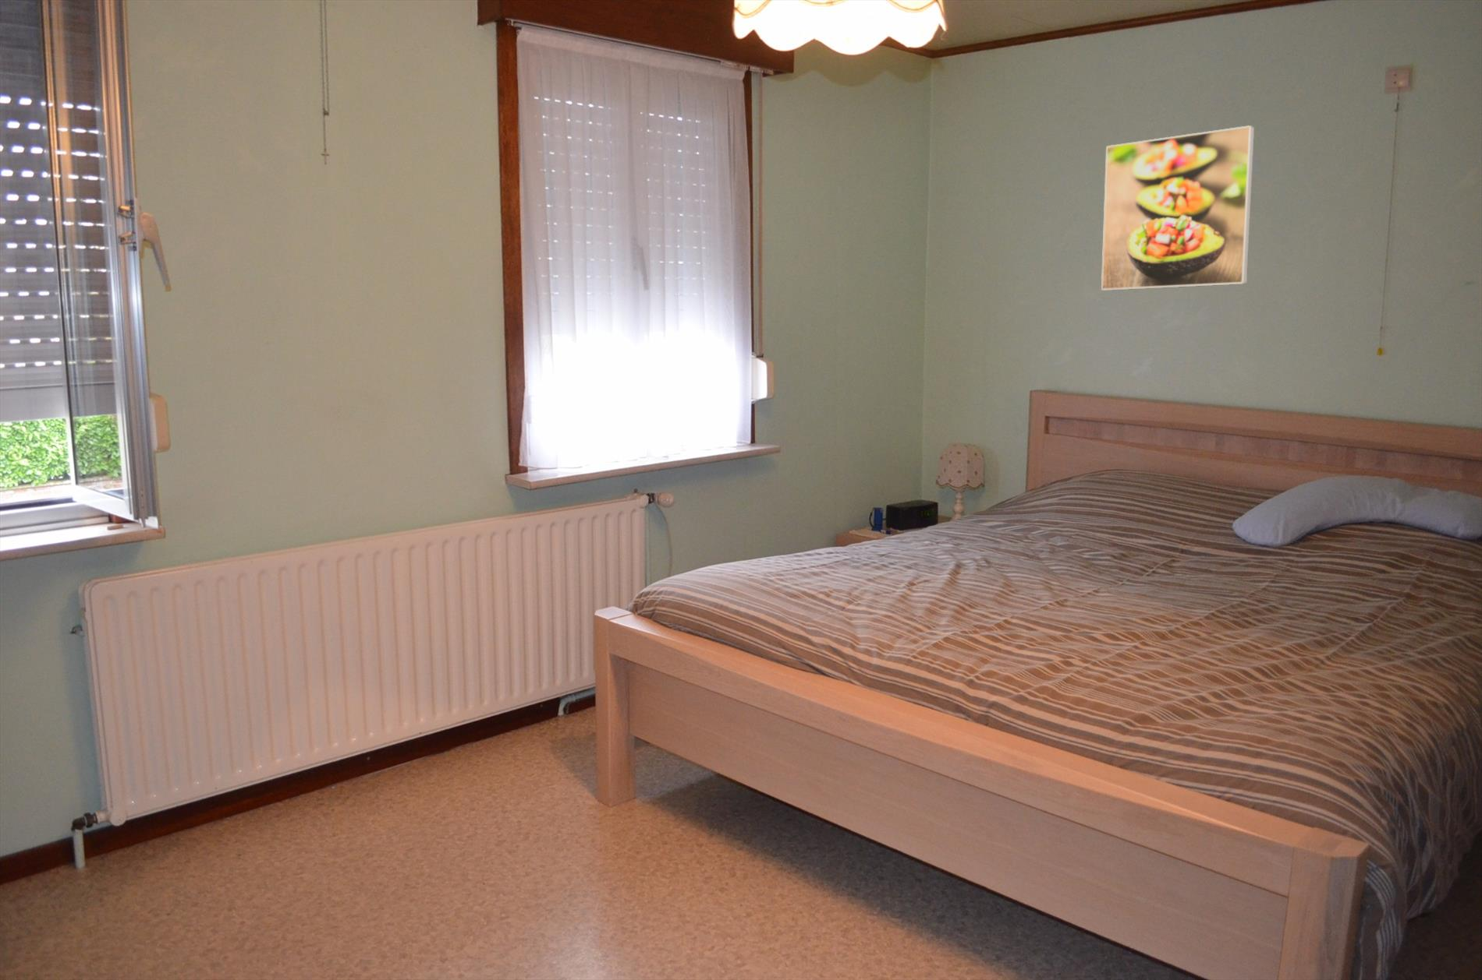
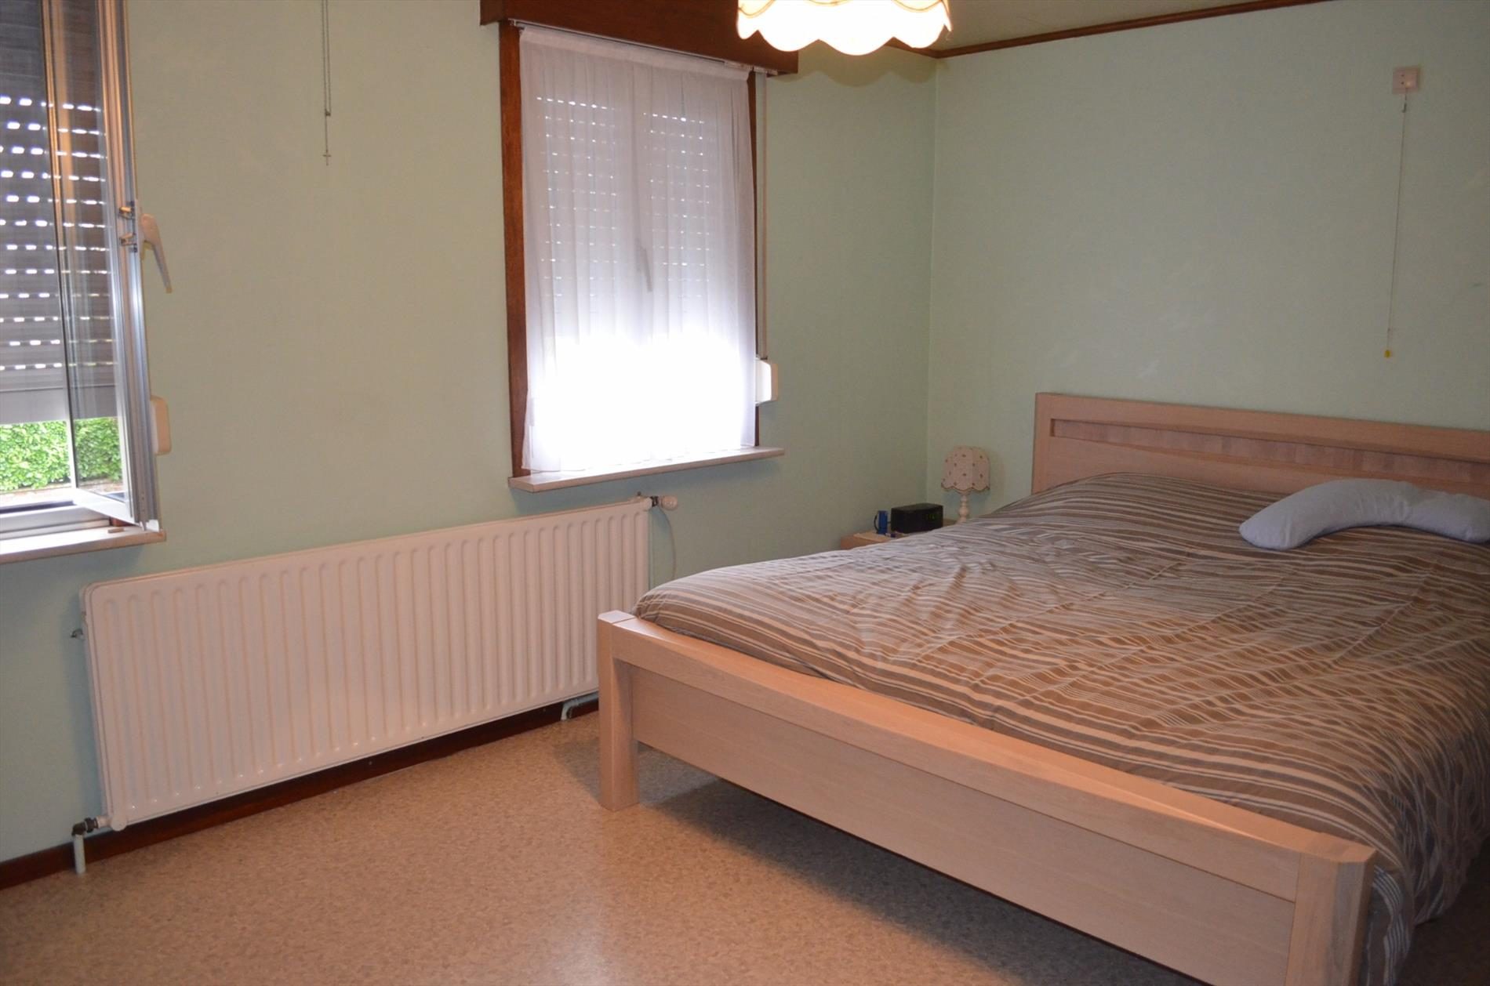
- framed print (1174, 212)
